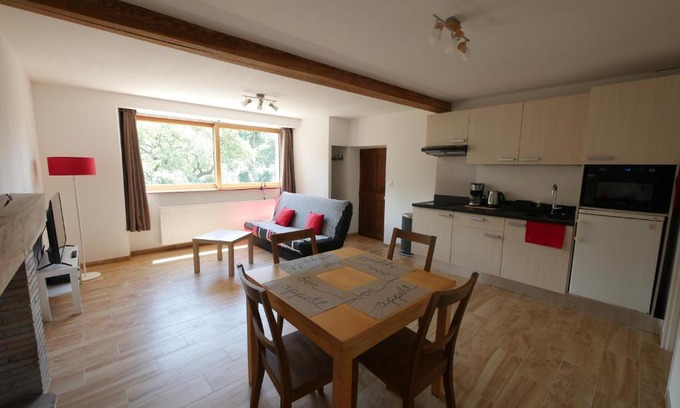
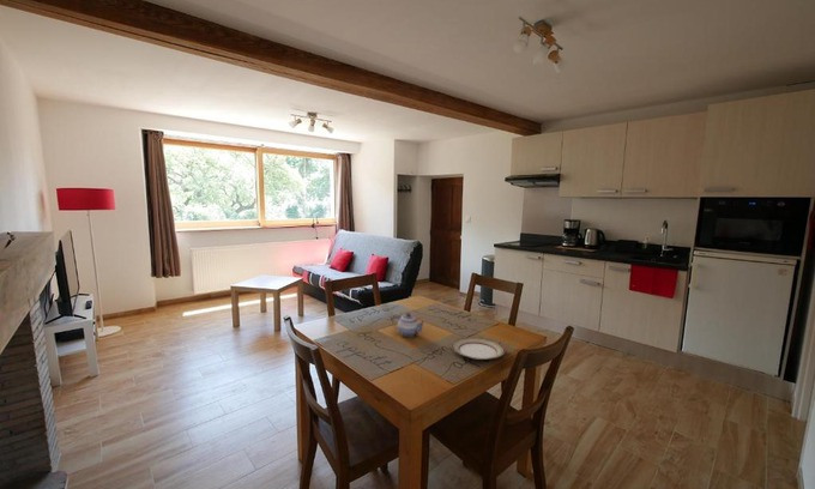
+ teapot (408, 324)
+ plate (477, 349)
